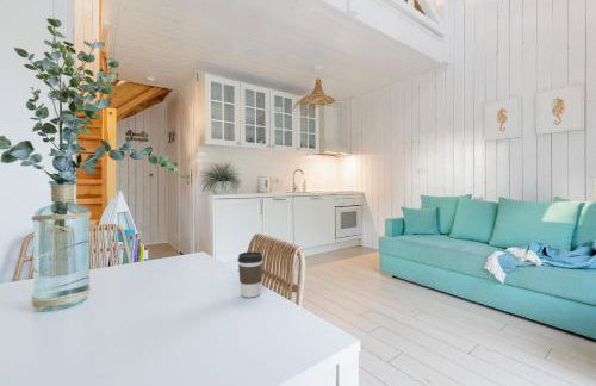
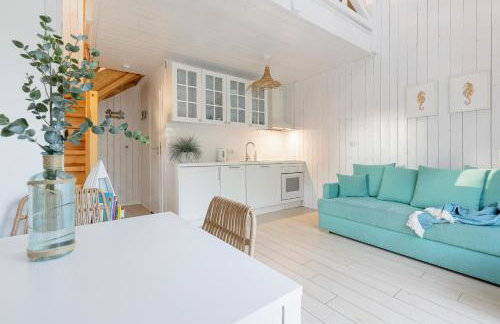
- coffee cup (250, 274)
